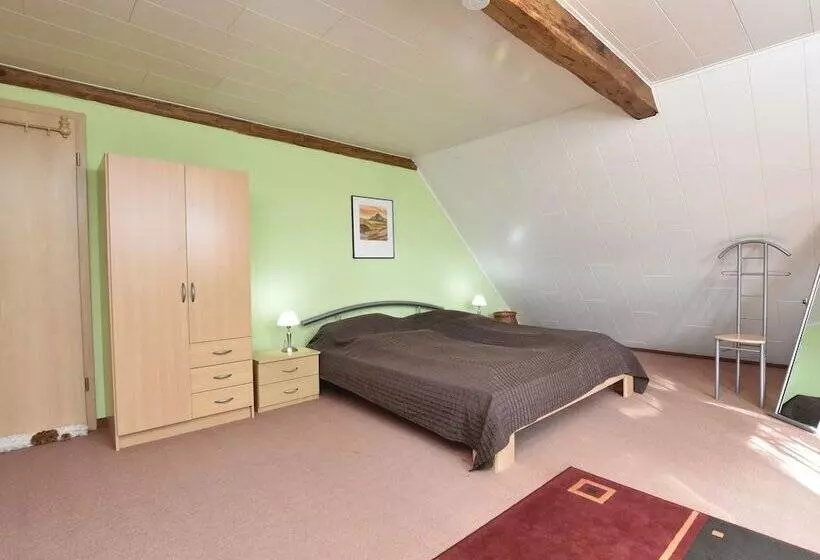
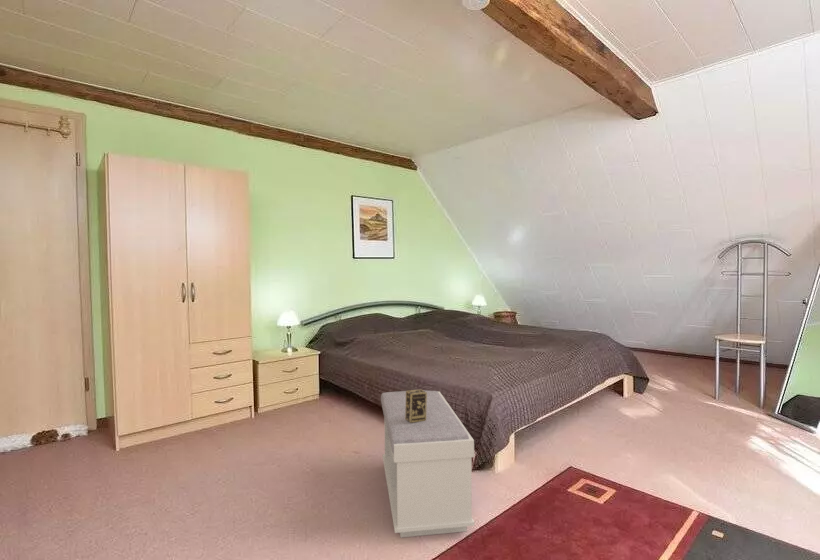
+ bench (420, 452)
+ decorative box (416, 404)
